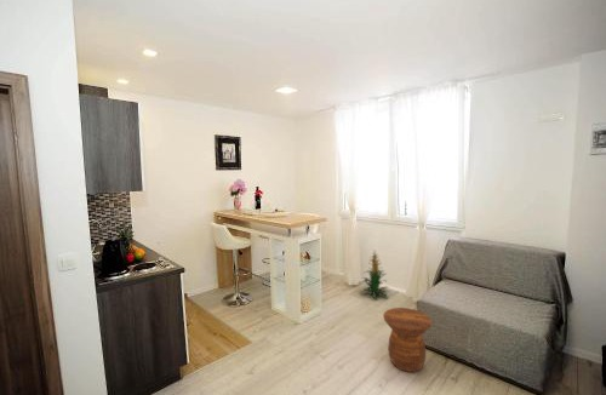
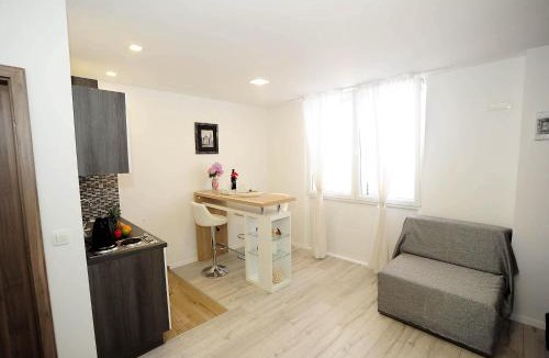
- side table (406, 339)
- indoor plant (375, 271)
